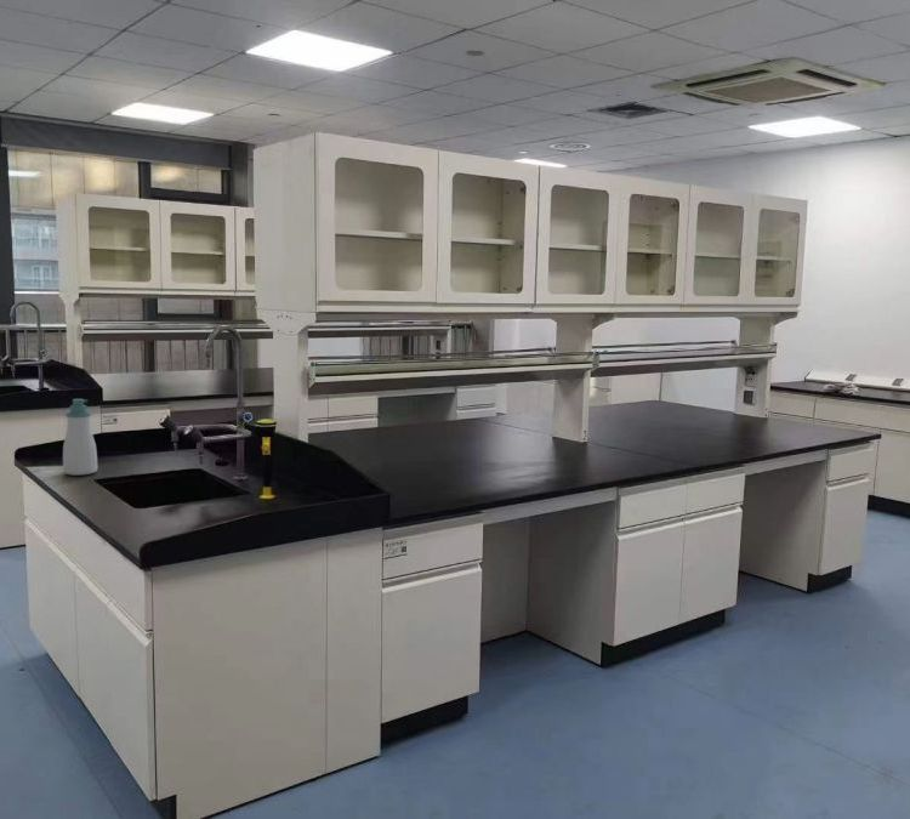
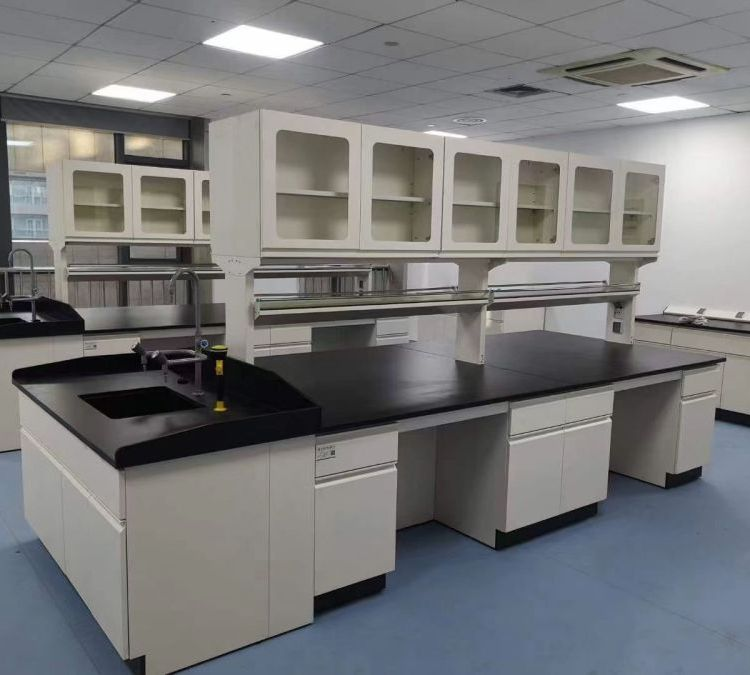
- soap bottle (79, 436)
